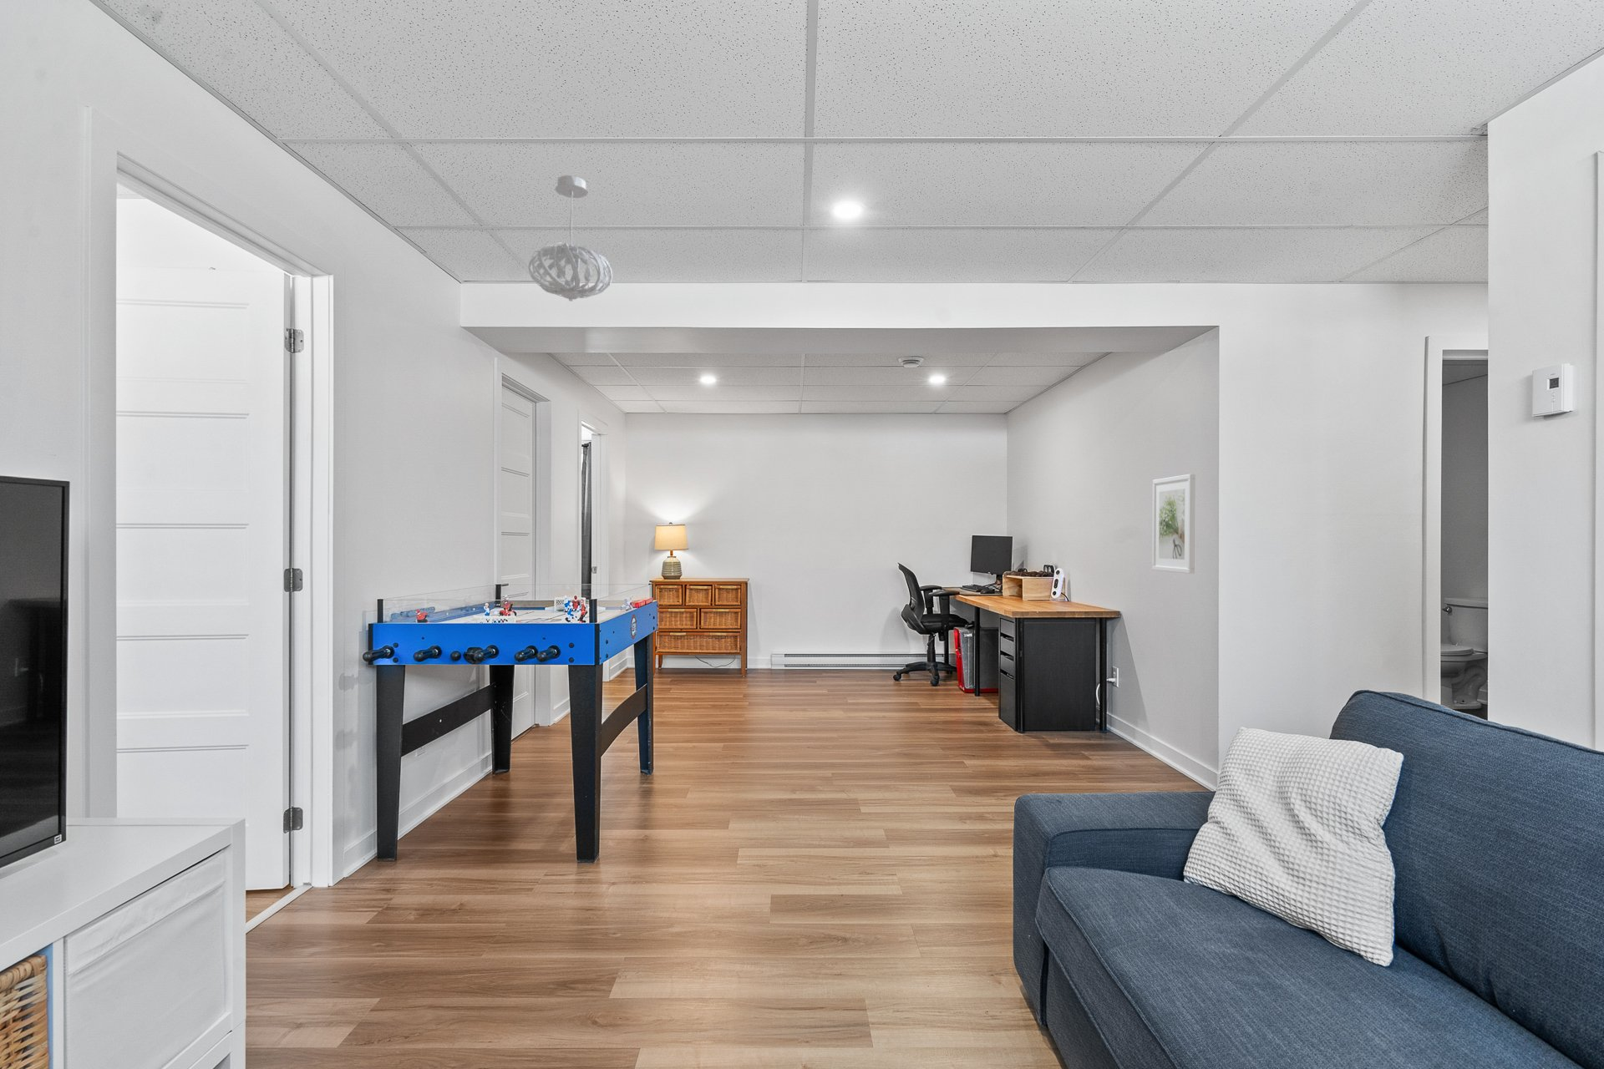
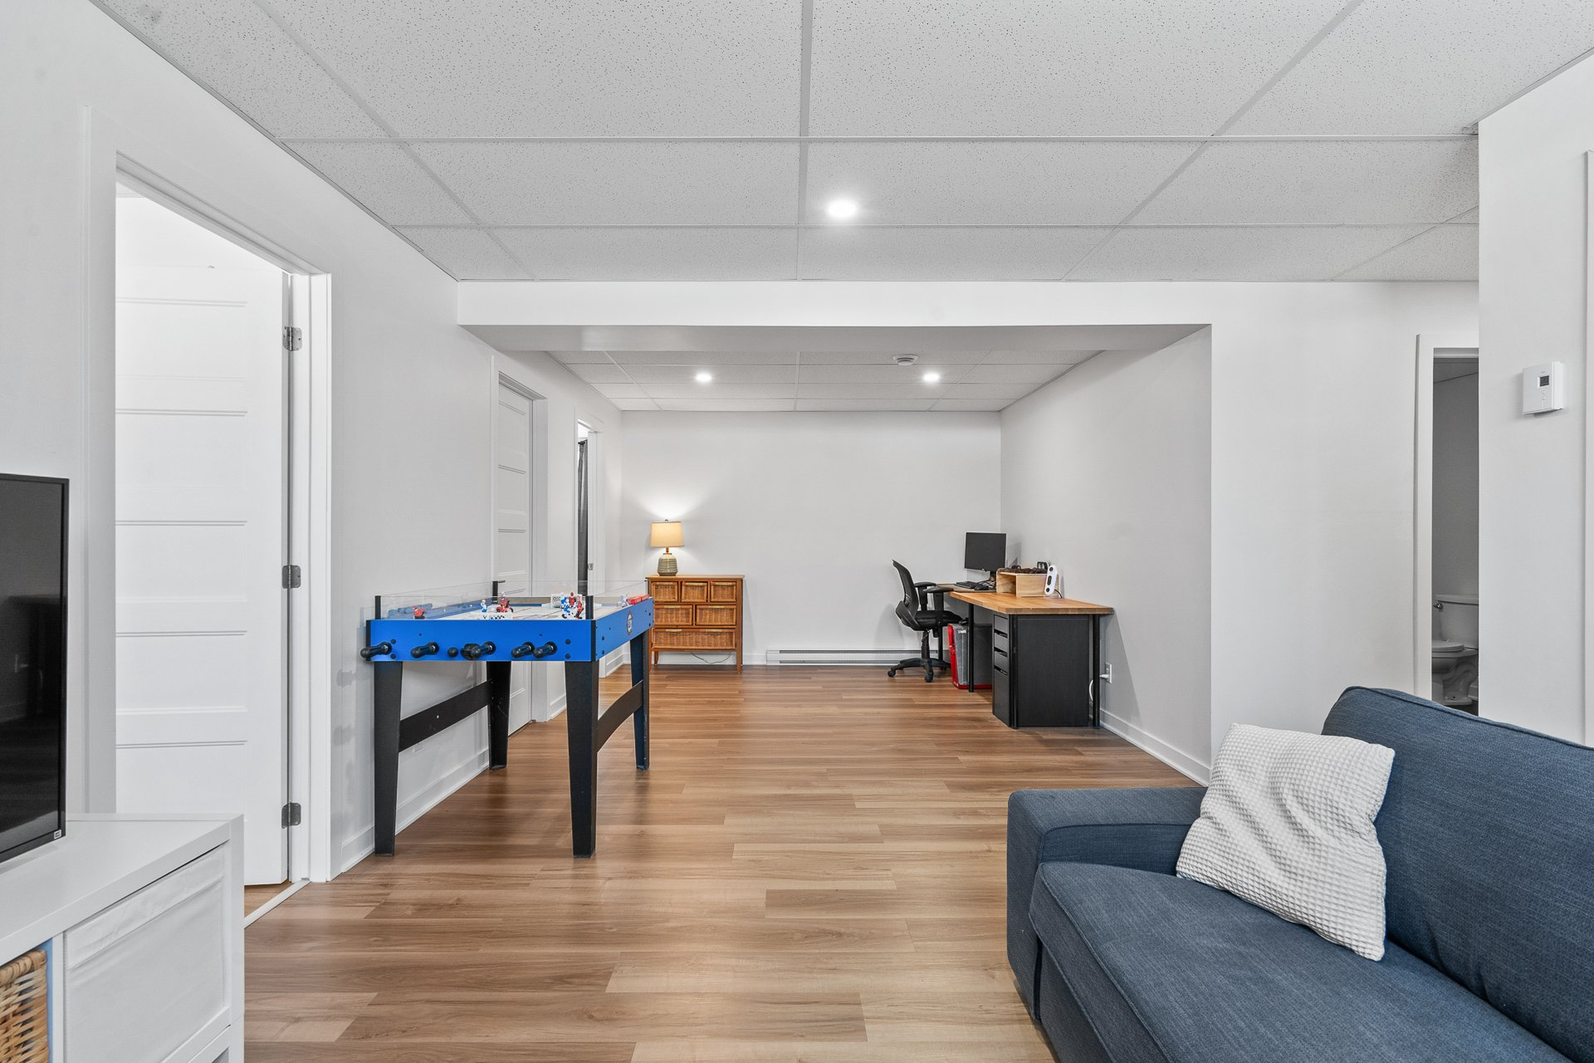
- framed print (1172, 524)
- pendant light (570, 241)
